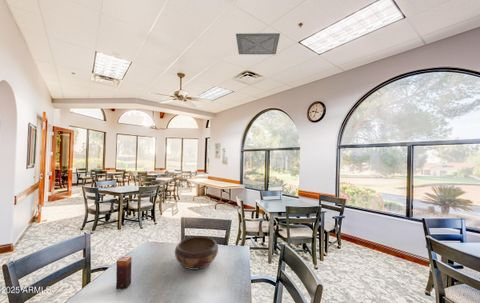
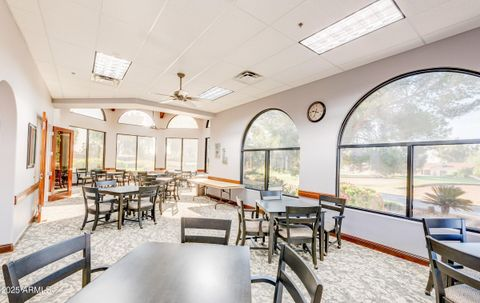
- ceiling vent (257, 44)
- decorative bowl (196, 253)
- candle (124, 272)
